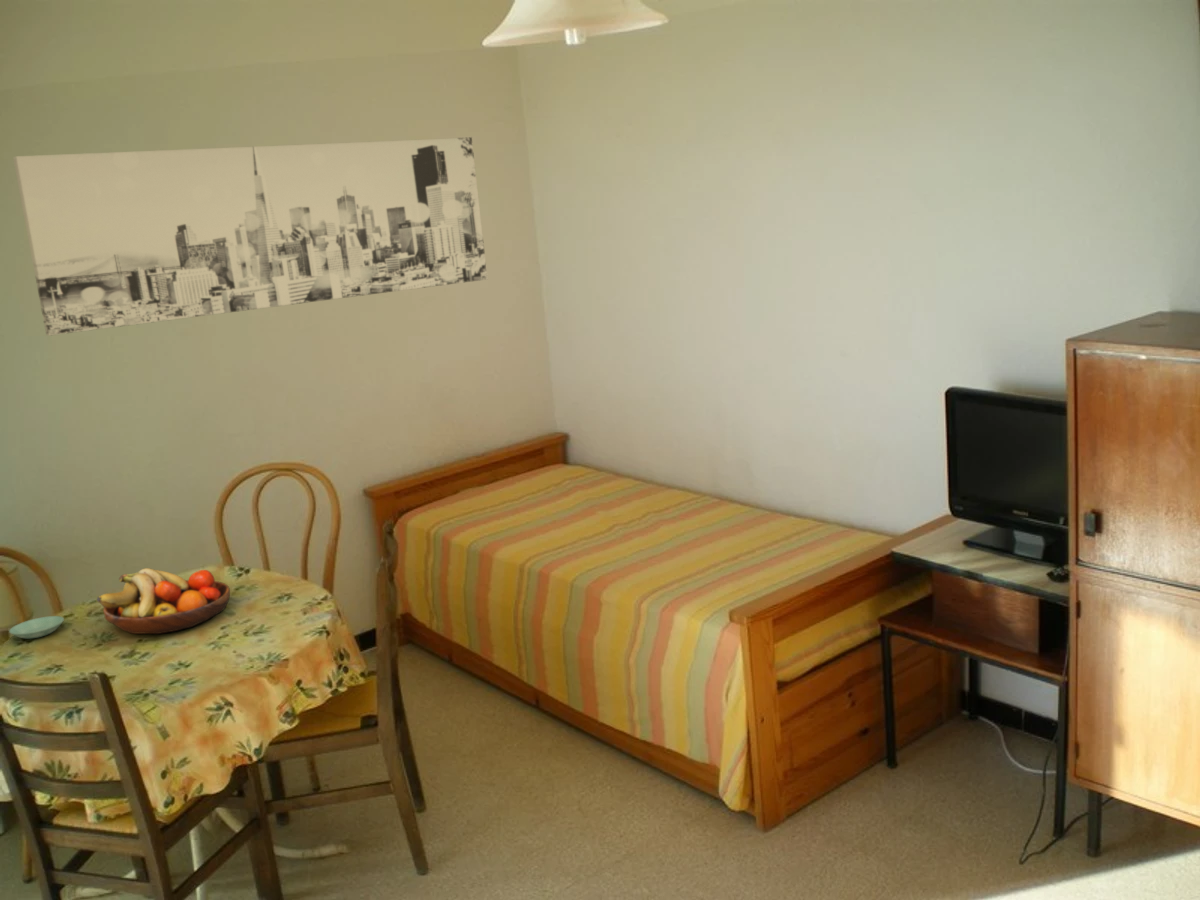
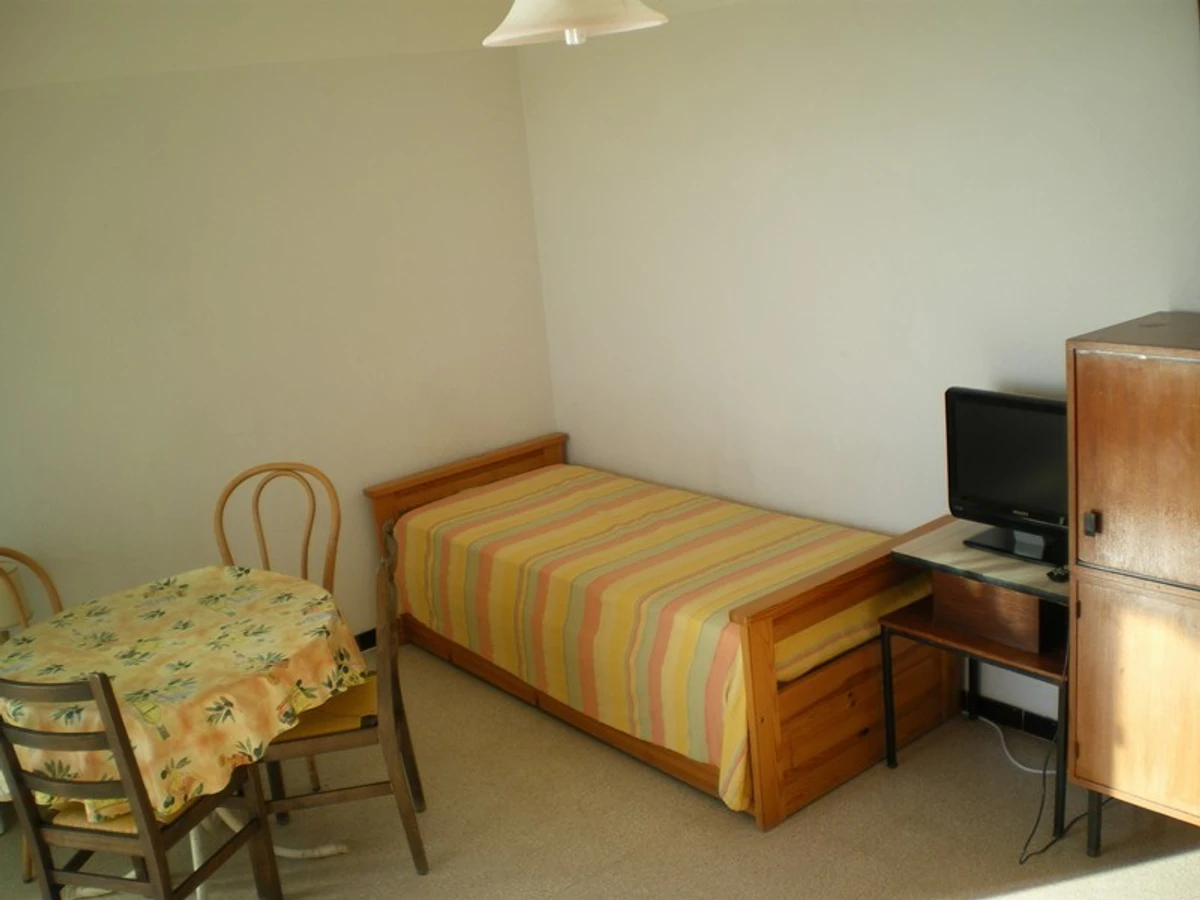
- wall art (280, 226)
- fruit bowl (165, 594)
- saucer (37, 629)
